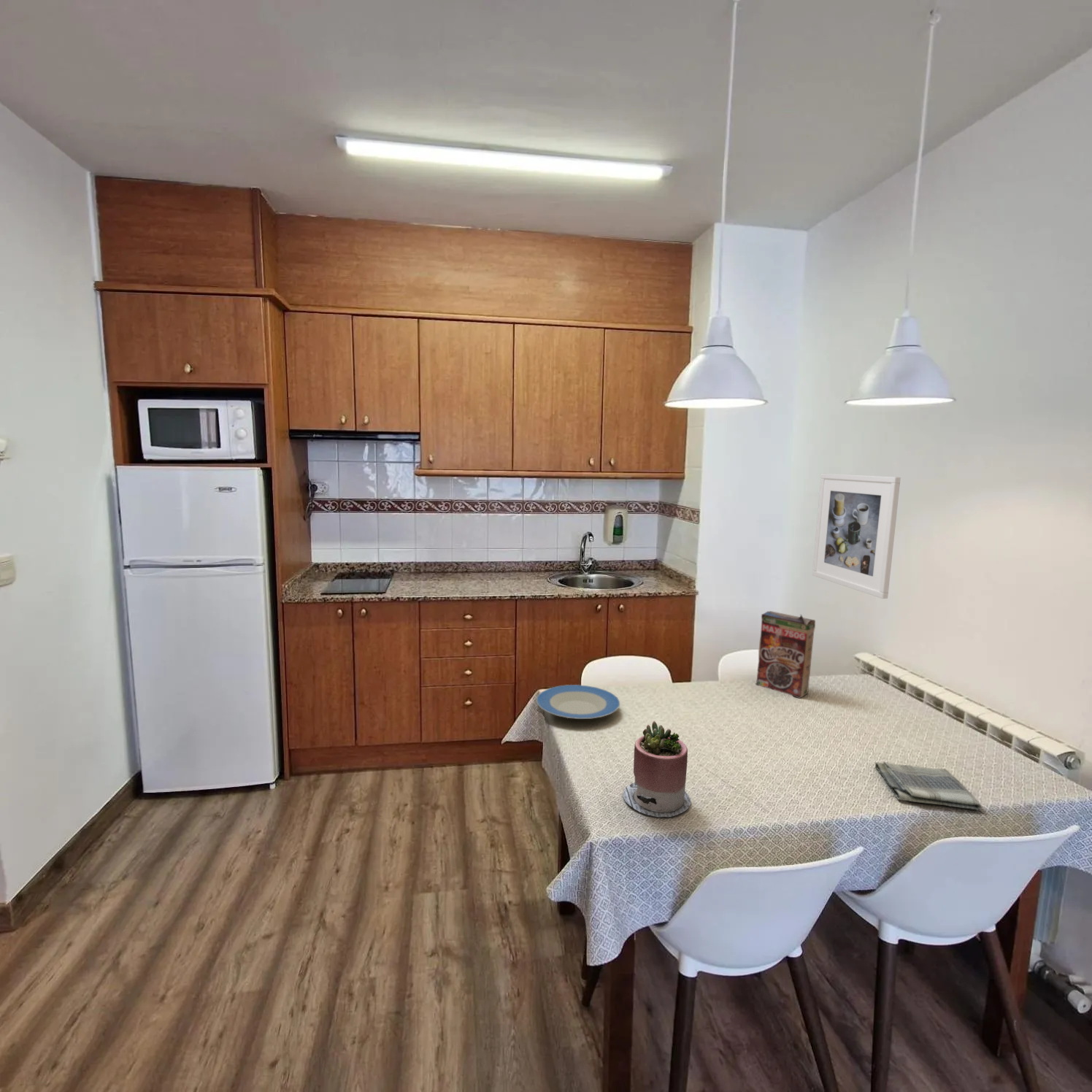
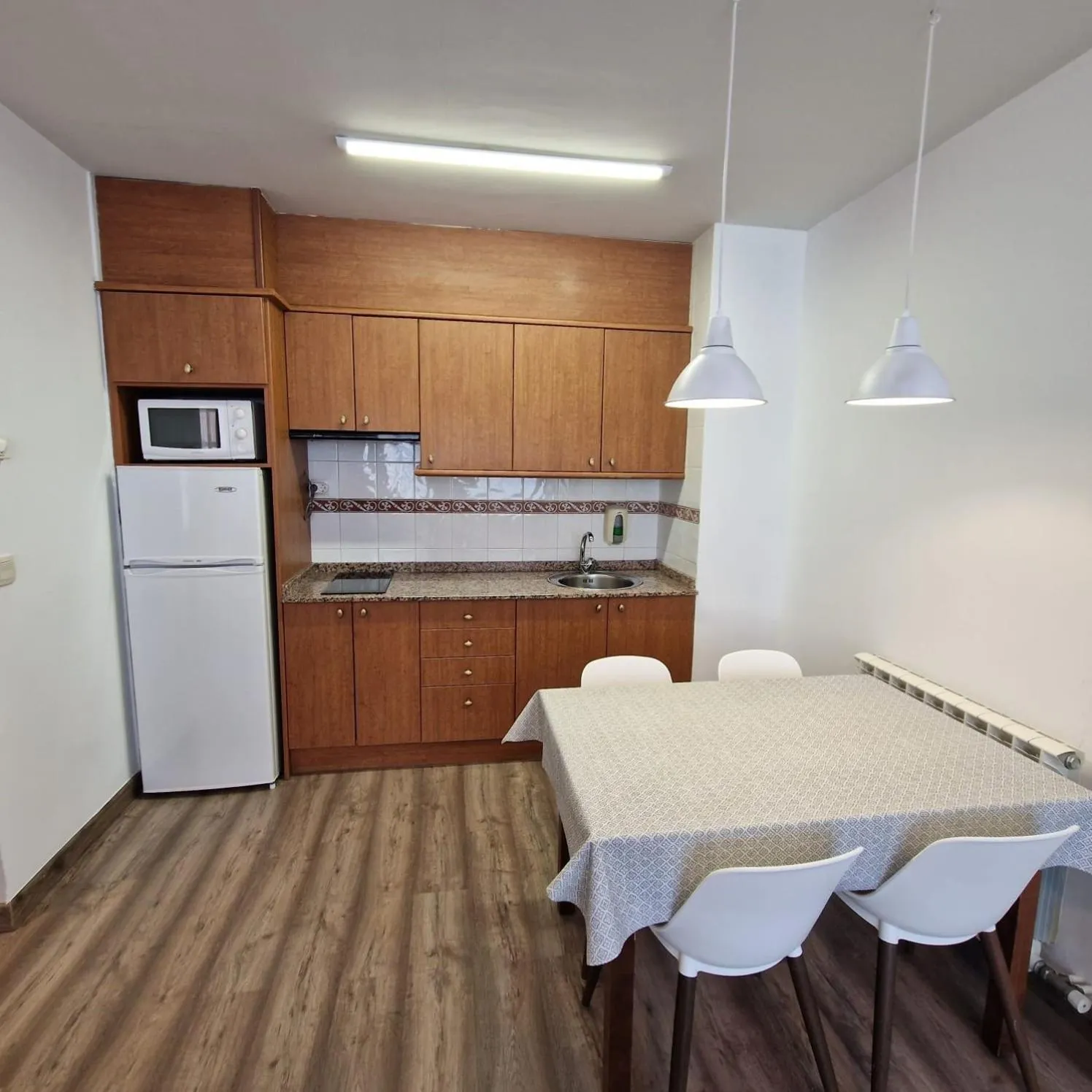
- plate (577, 705)
- cereal box (784, 650)
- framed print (851, 531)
- succulent planter (658, 764)
- dish towel (923, 782)
